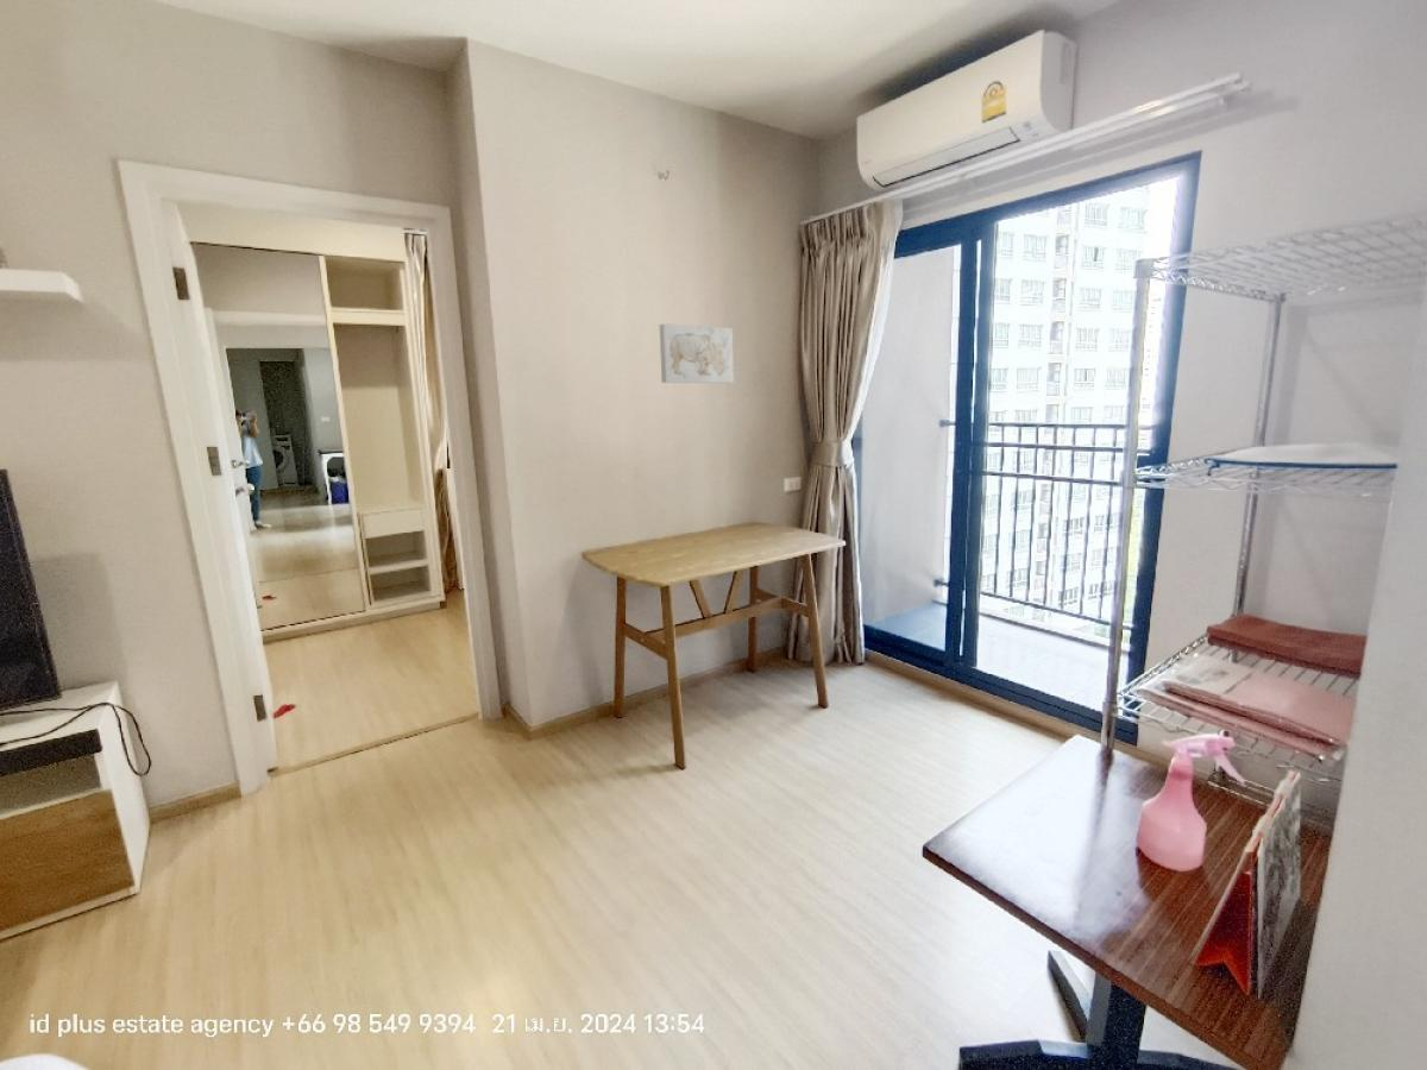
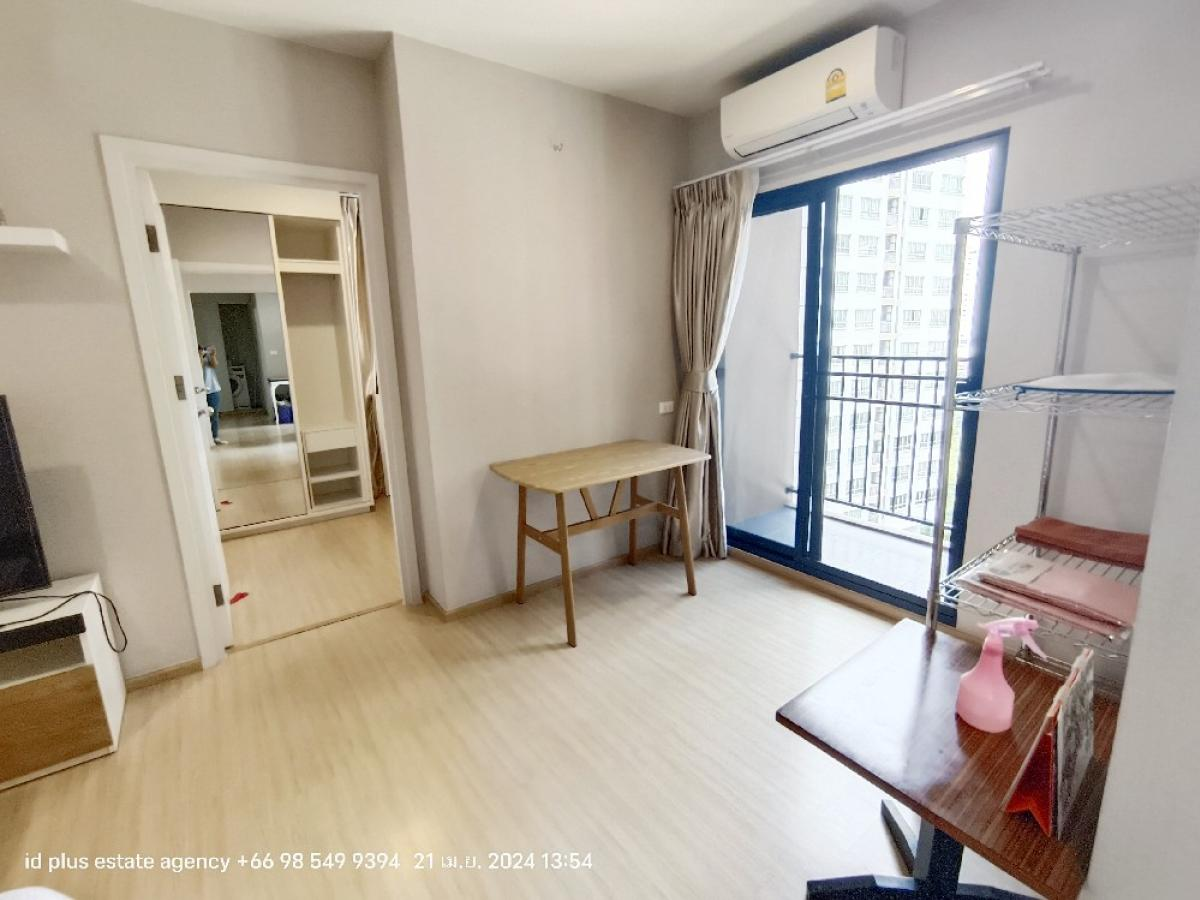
- wall art (697, 354)
